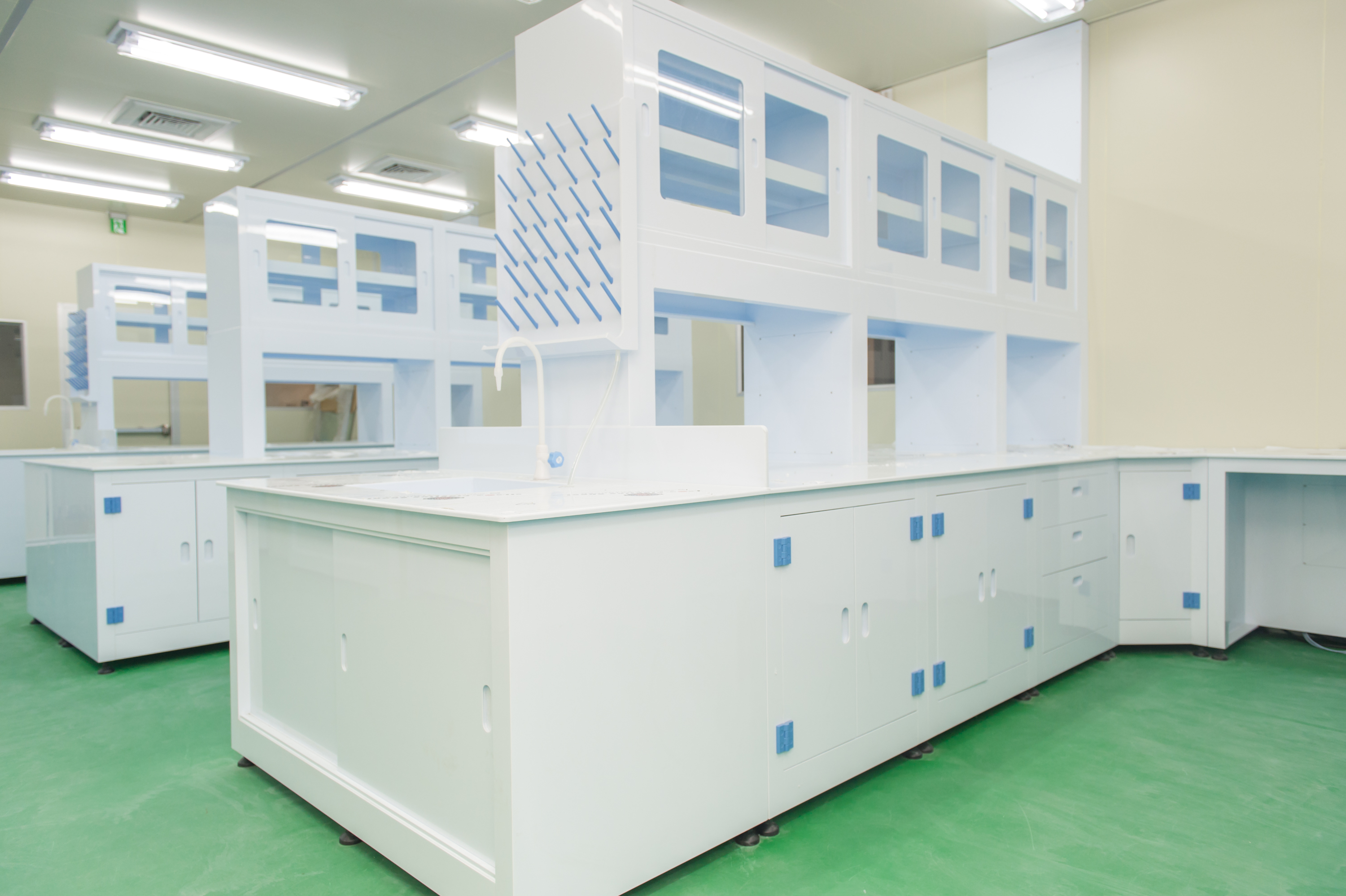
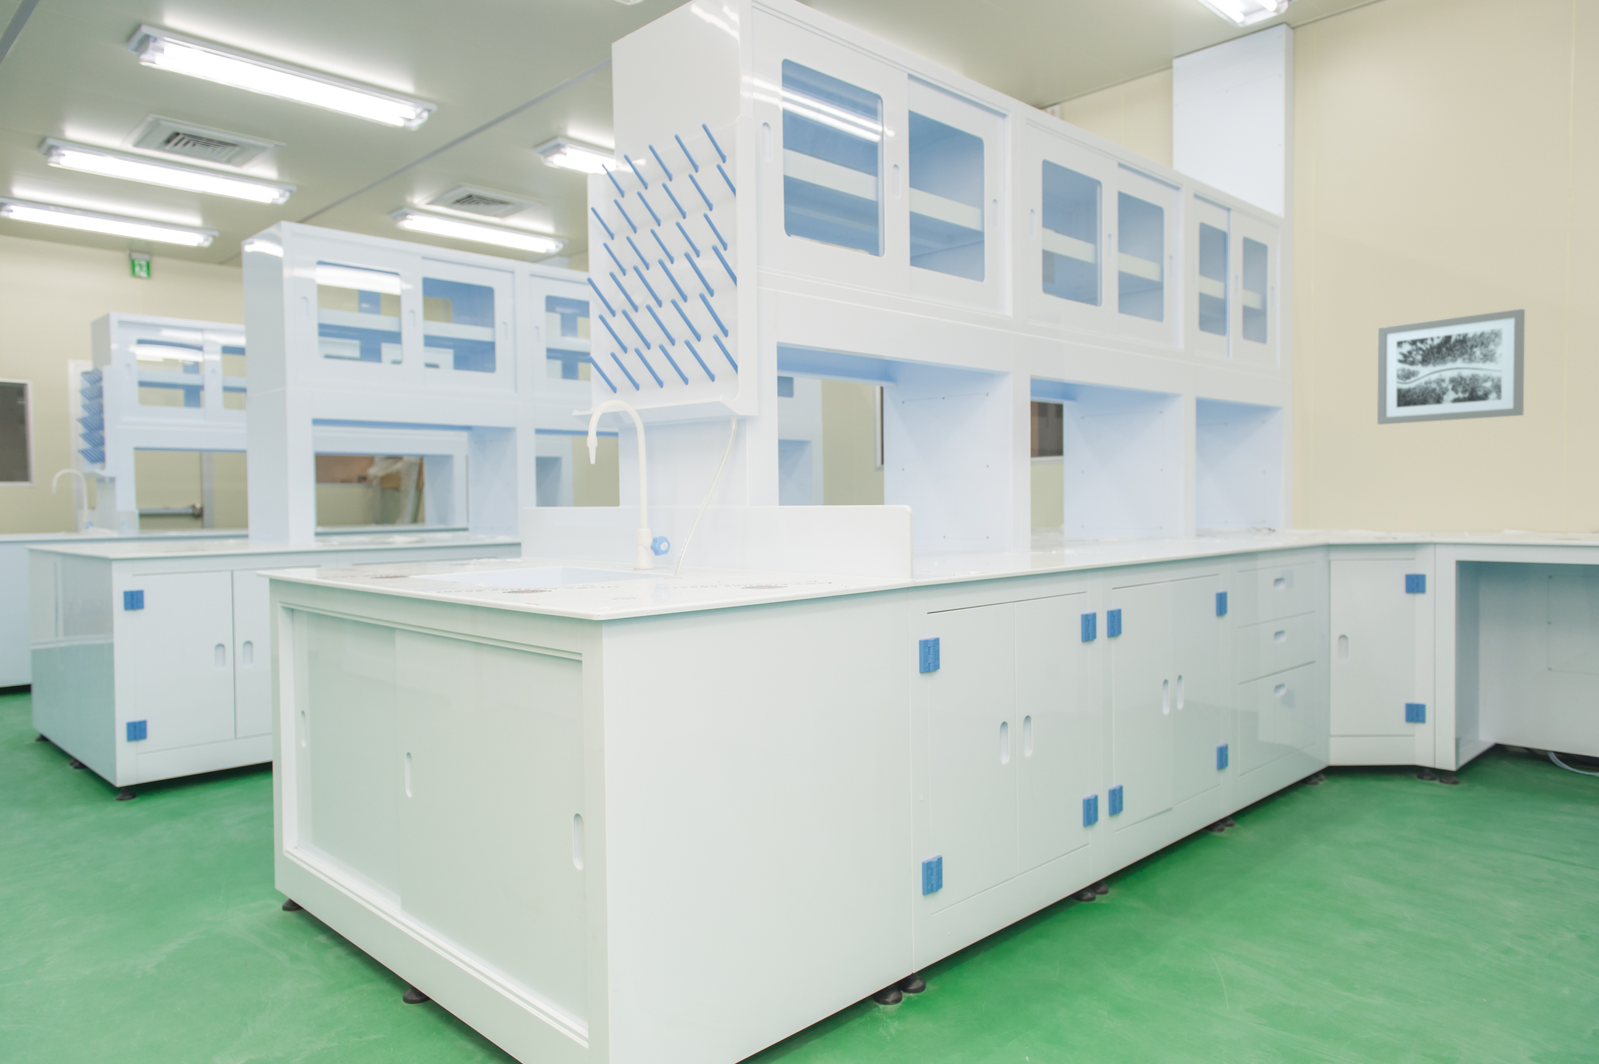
+ wall art (1447, 369)
